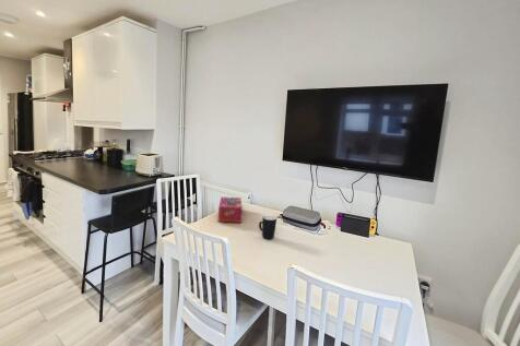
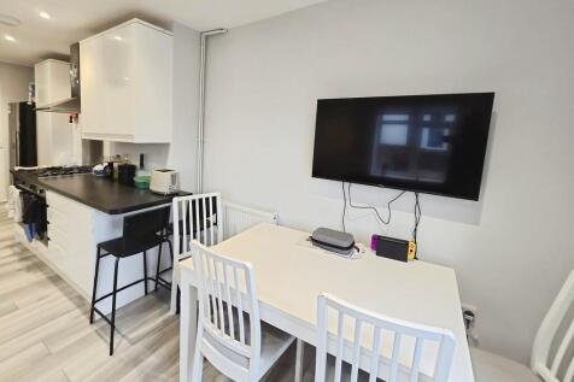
- mug (267, 227)
- tissue box (229, 208)
